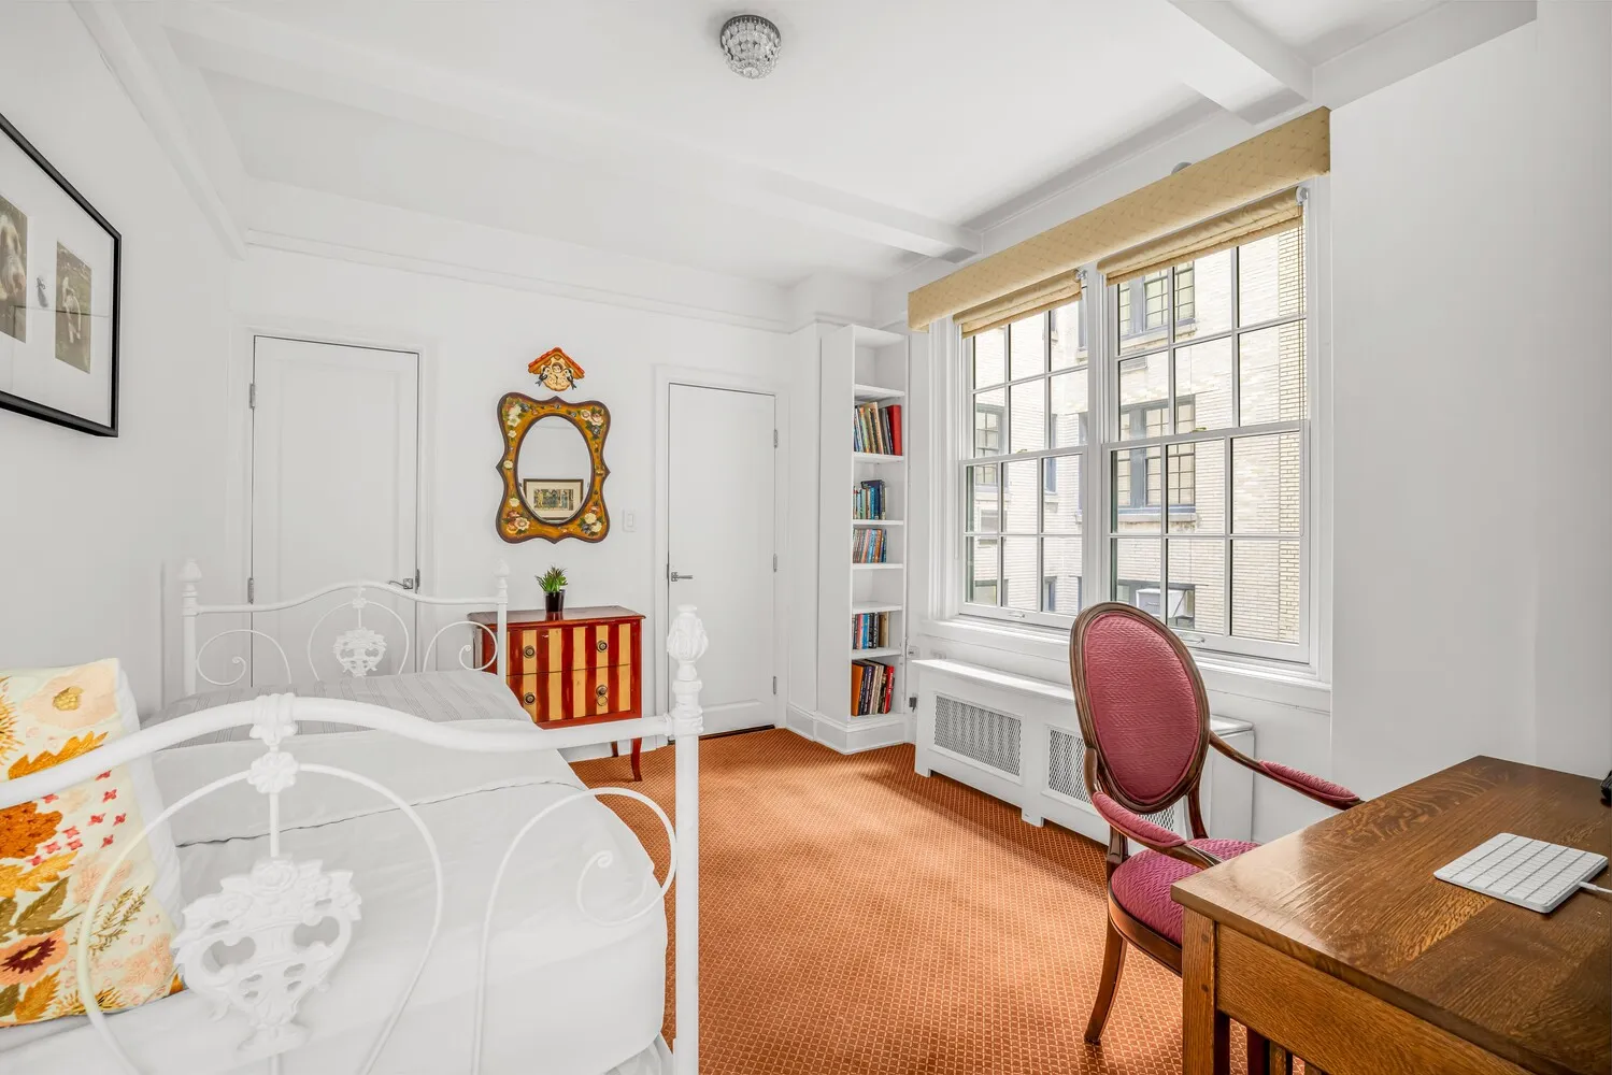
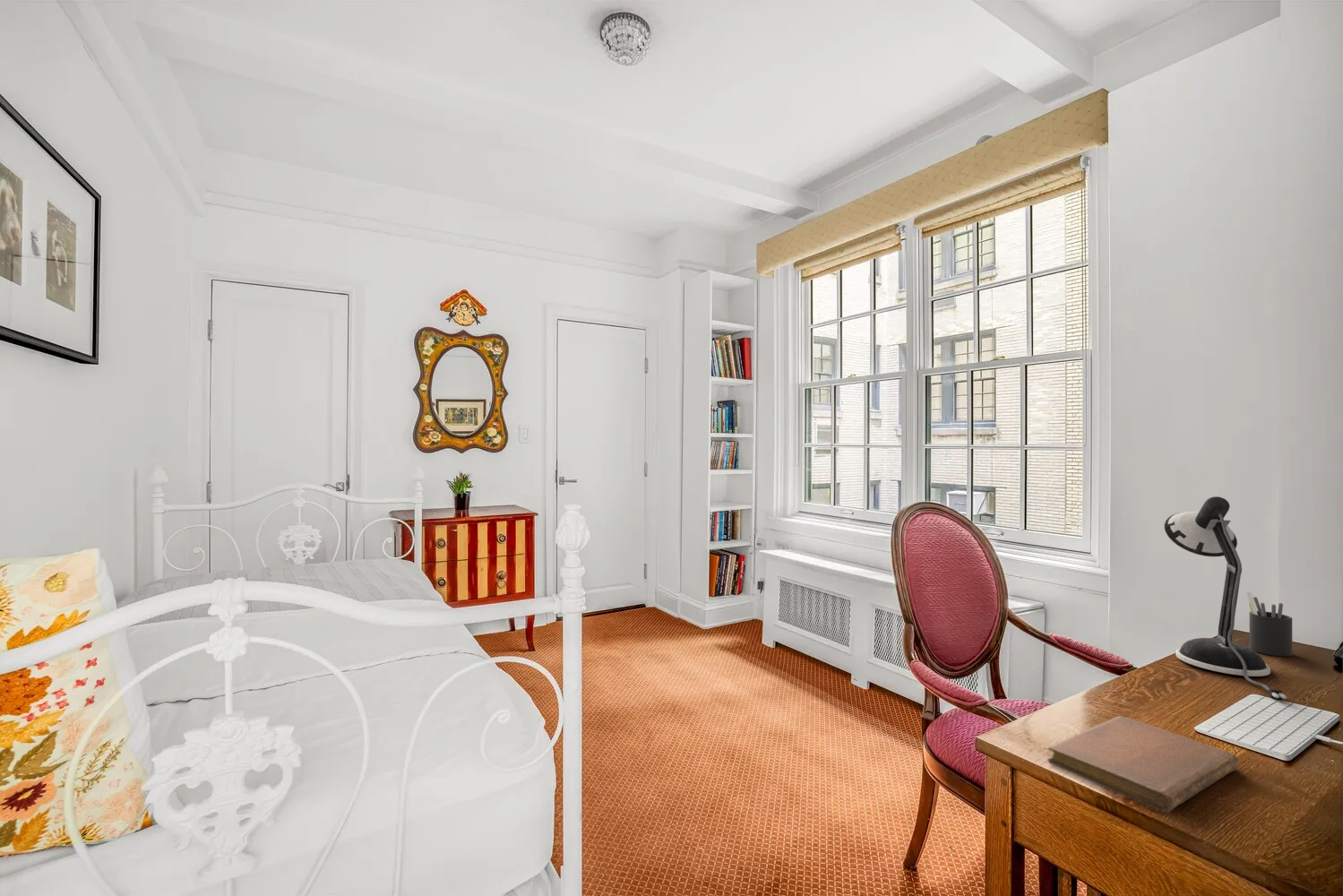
+ pen holder (1268, 621)
+ notebook (1141, 758)
+ desk lamp (1227, 583)
